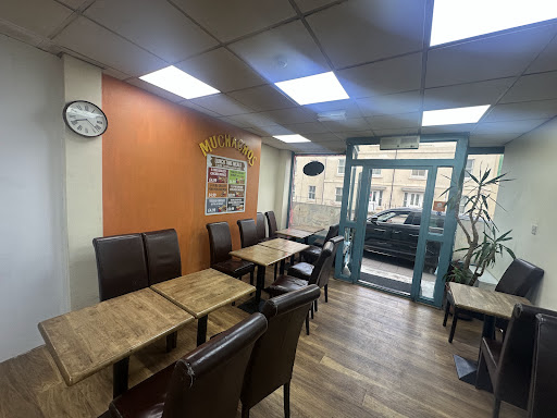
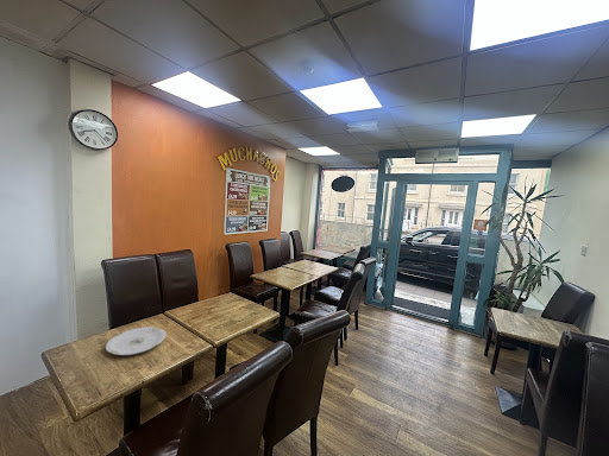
+ plate (137, 341)
